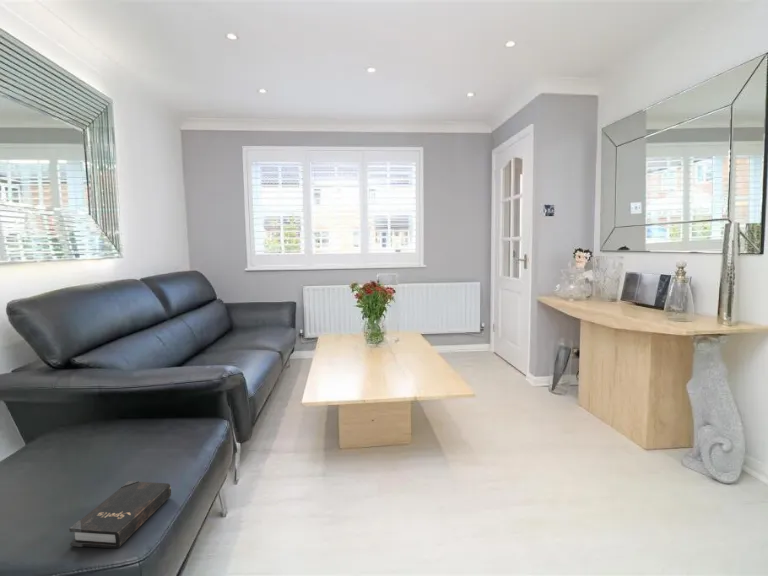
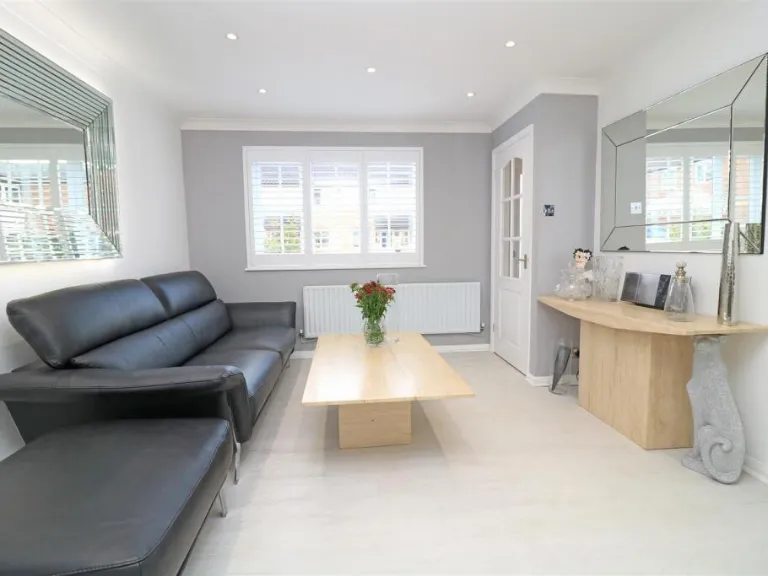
- hardback book (125, 511)
